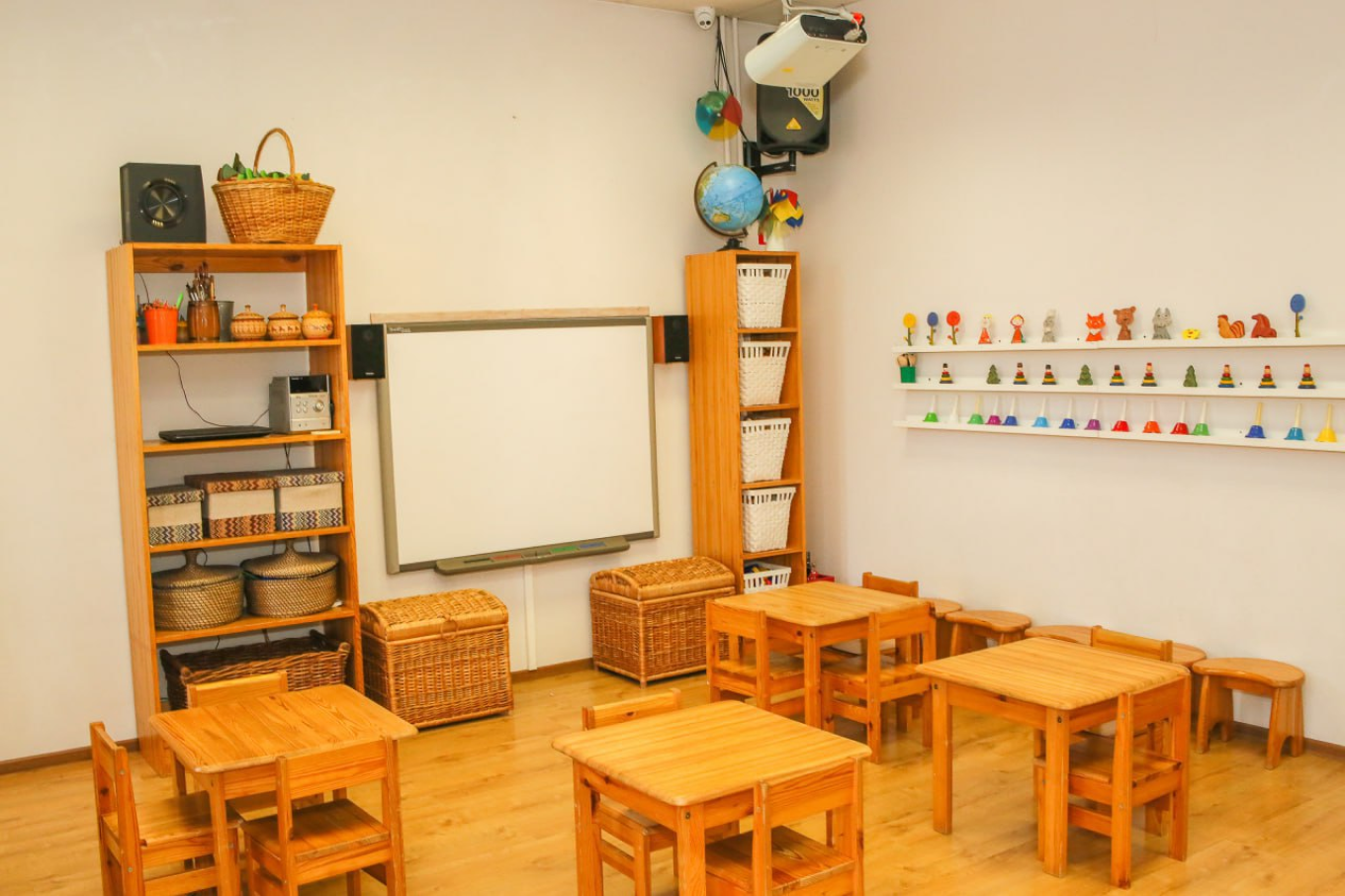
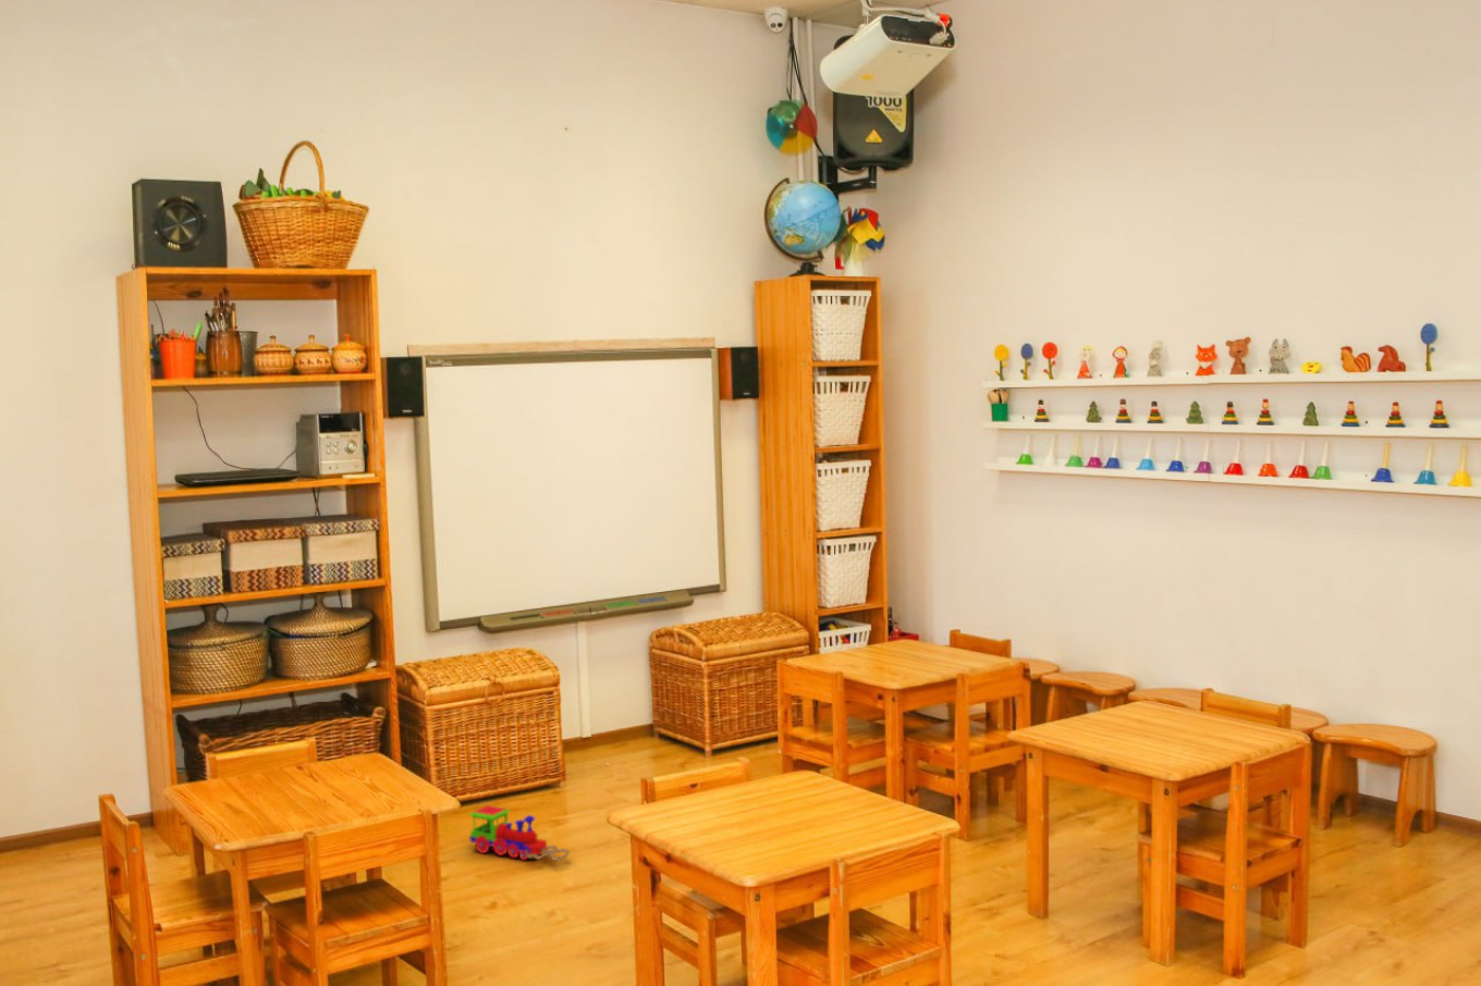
+ toy train (519, 836)
